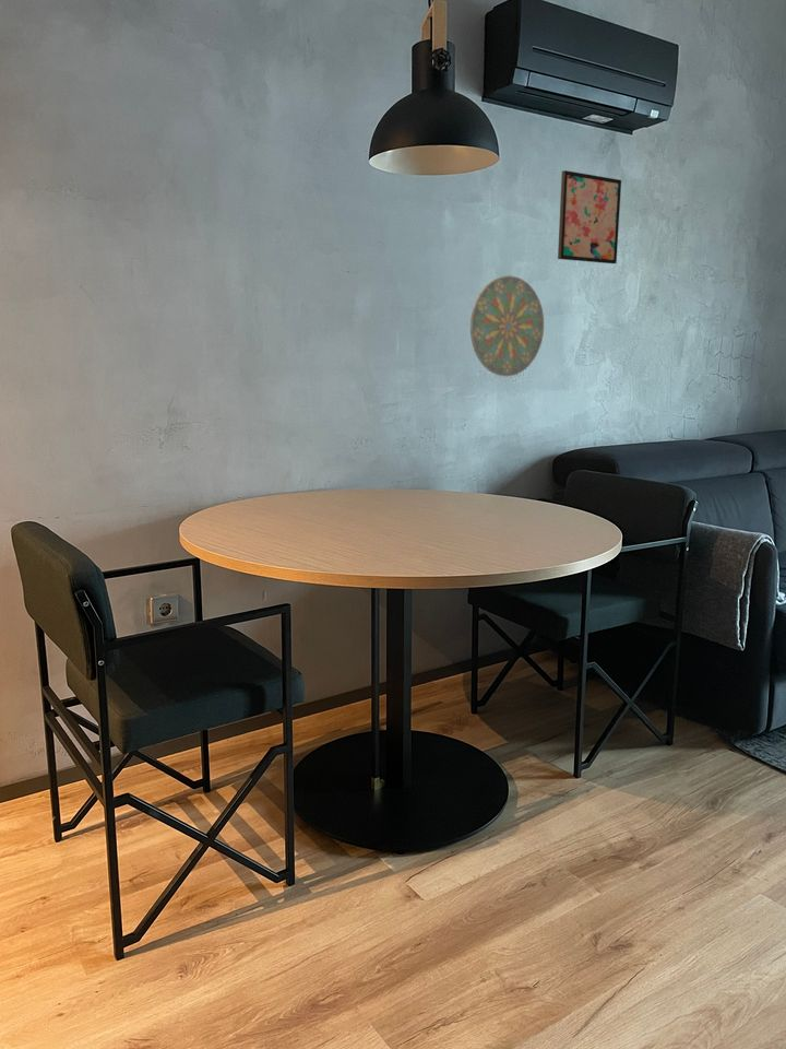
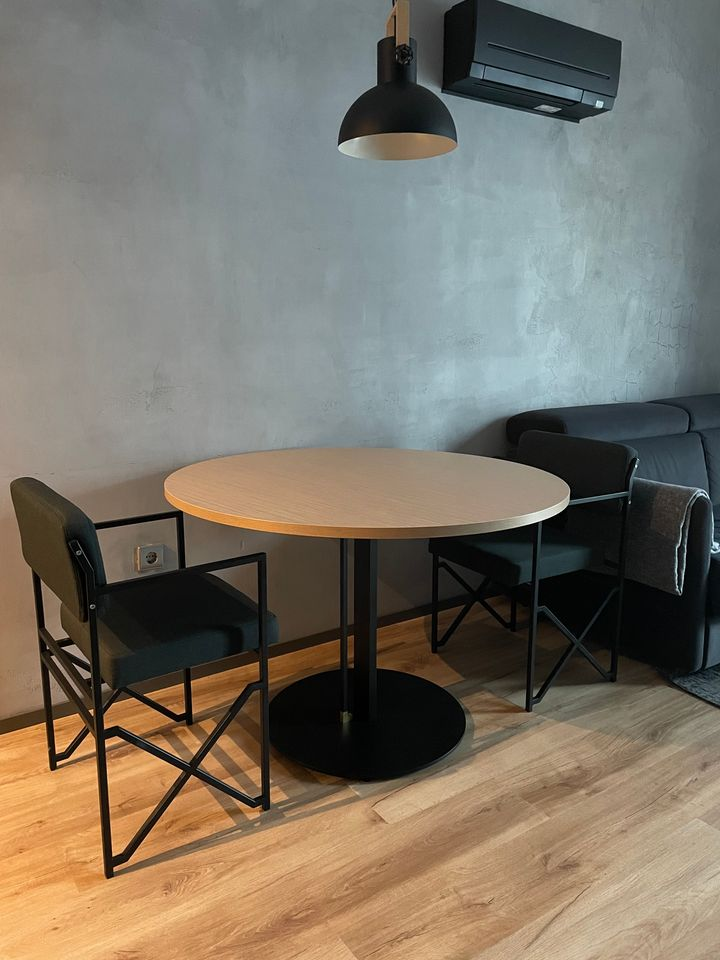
- decorative plate (508, 326)
- wall art (590, 219)
